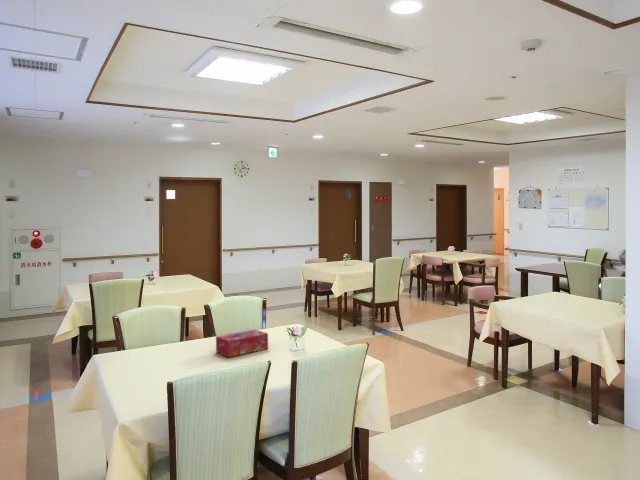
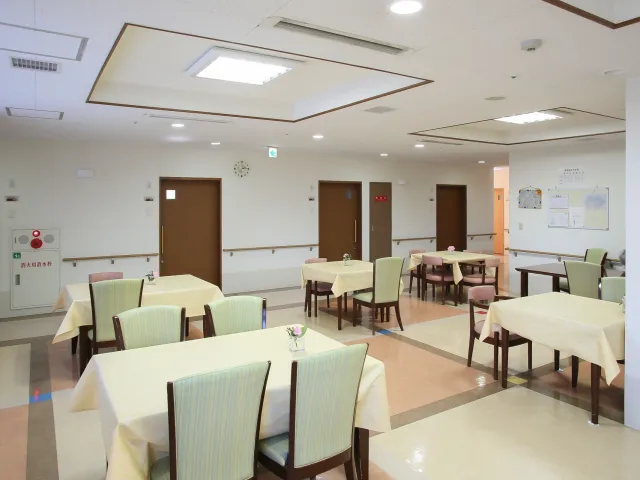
- tissue box (242, 342)
